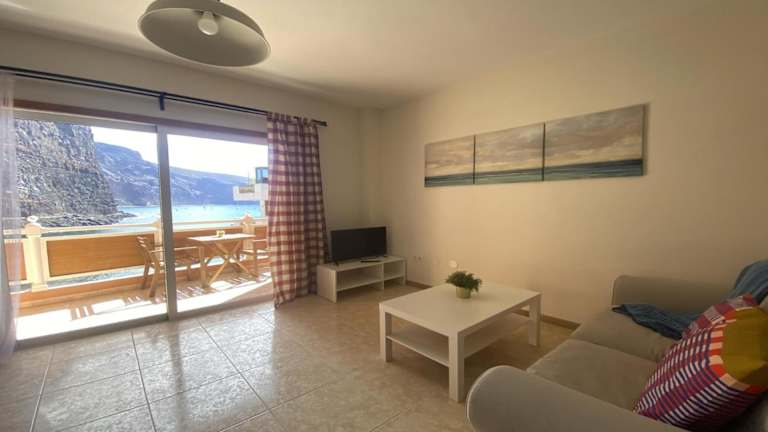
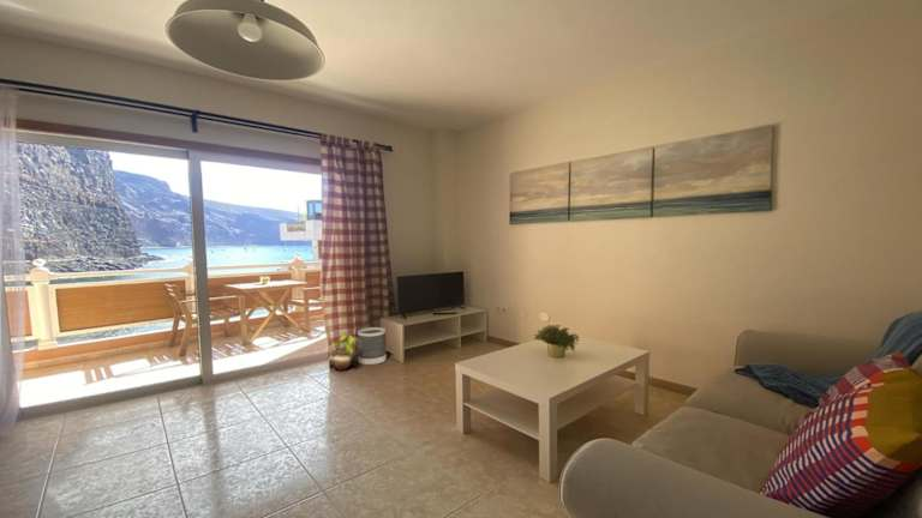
+ wastebasket (372, 345)
+ potted plant (345, 350)
